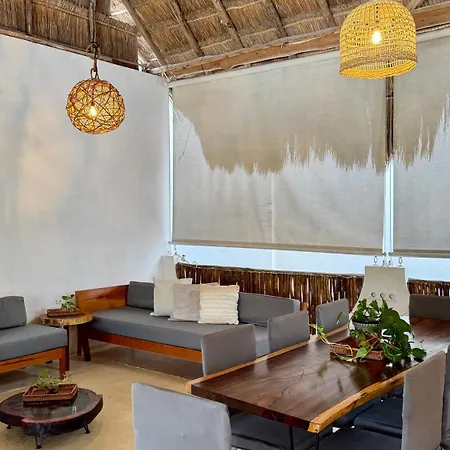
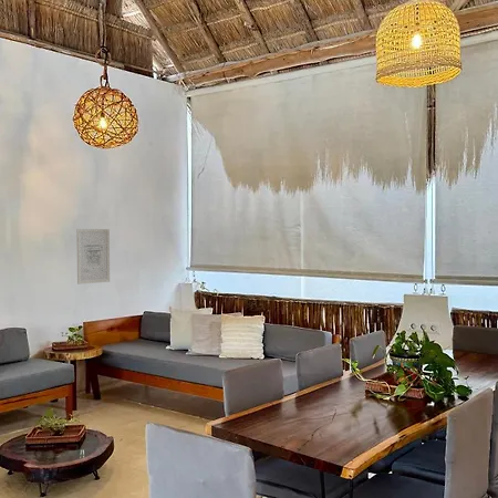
+ wall art (93, 256)
